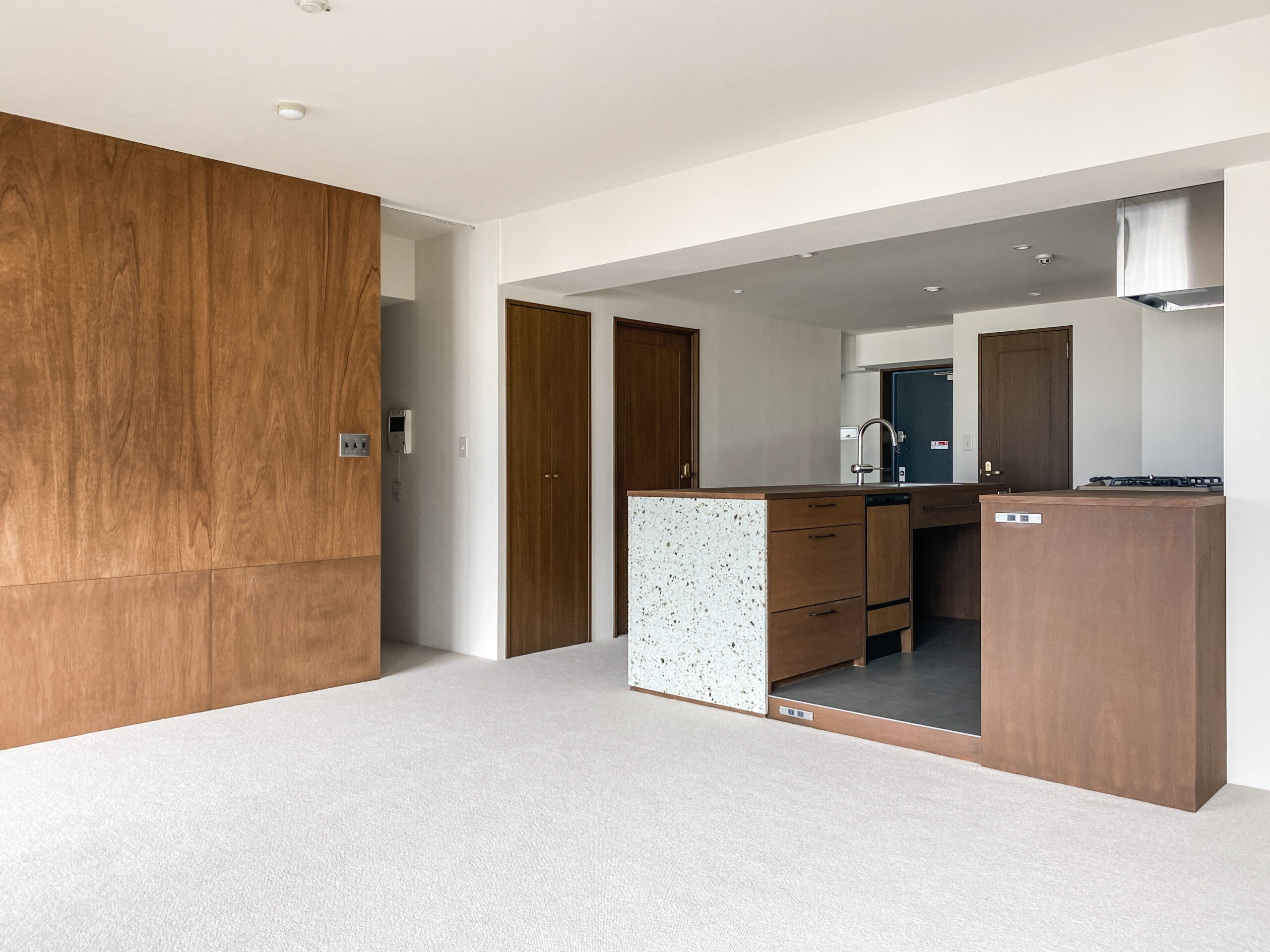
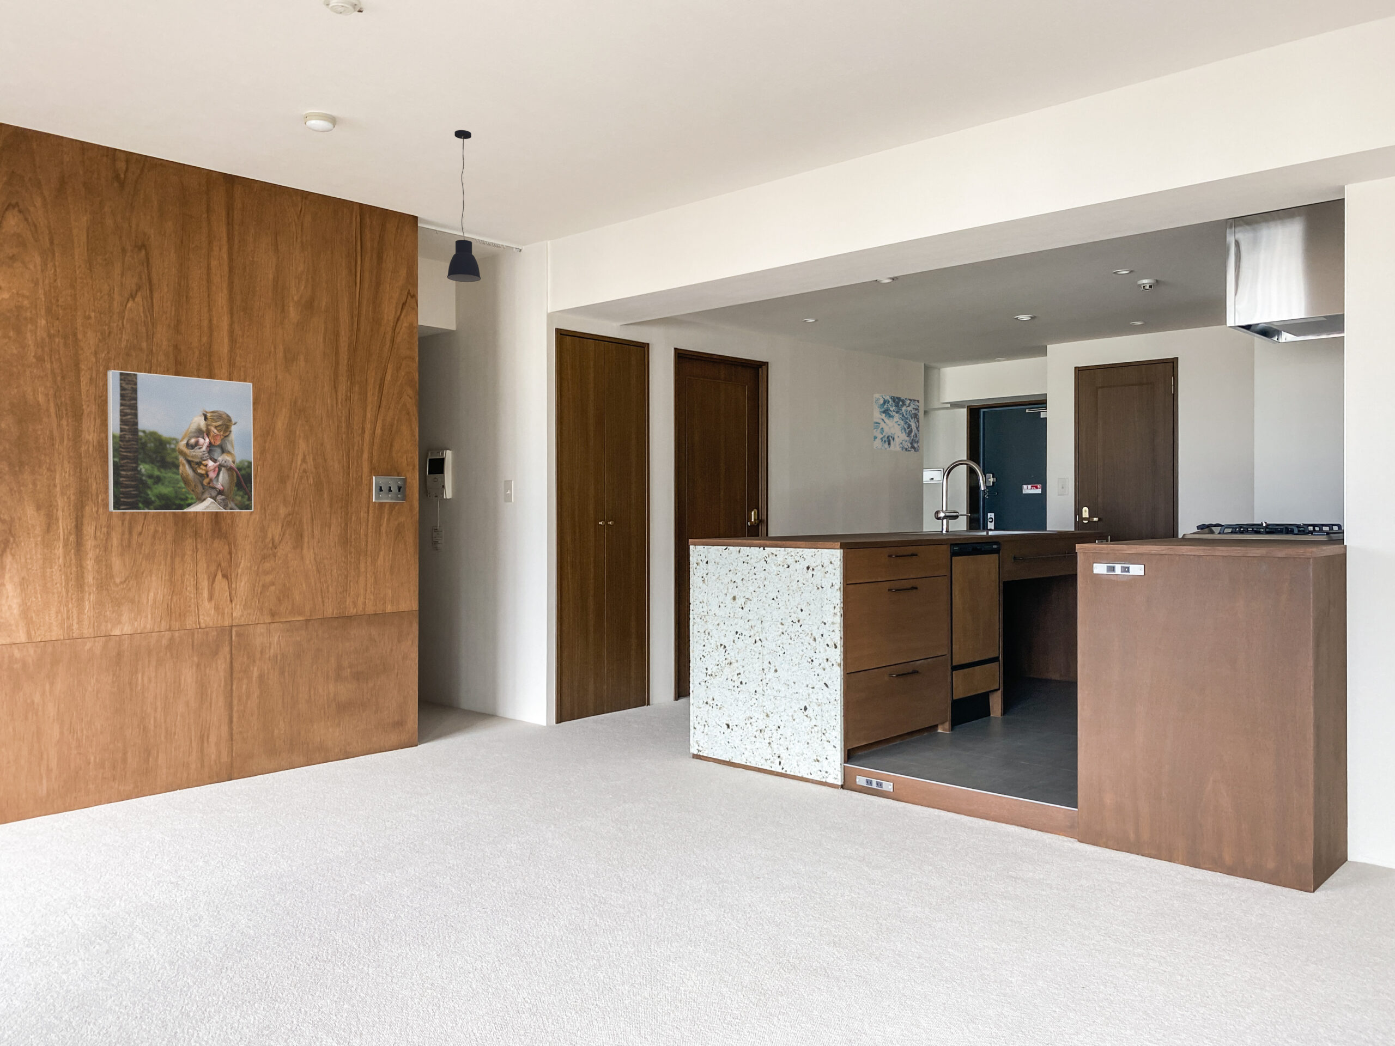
+ wall art (896, 424)
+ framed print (183, 444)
+ pendant light (464, 205)
